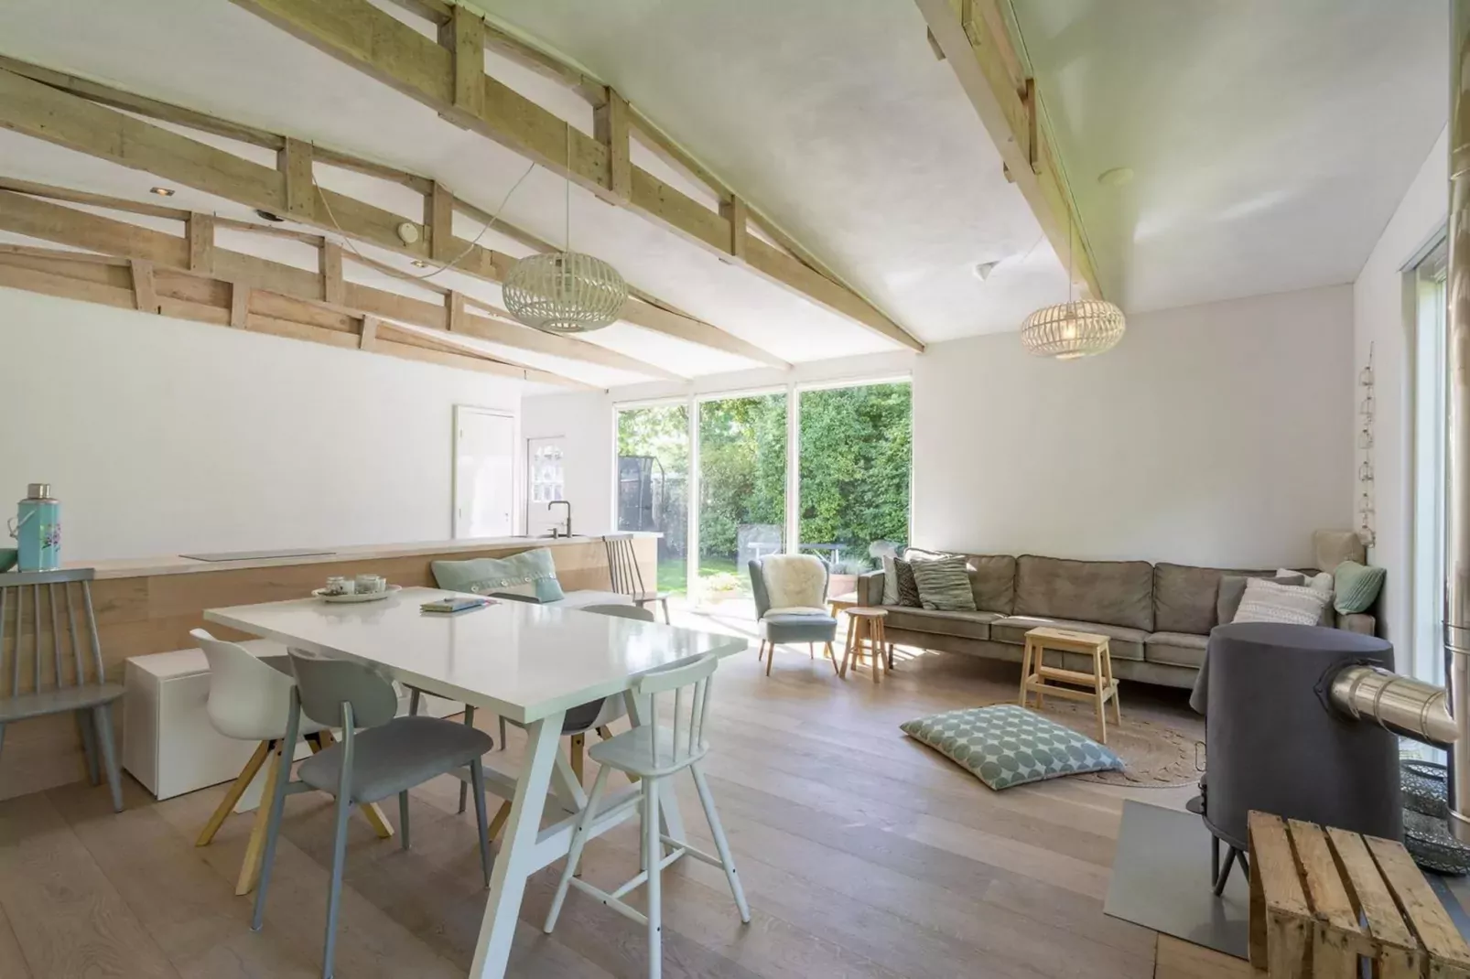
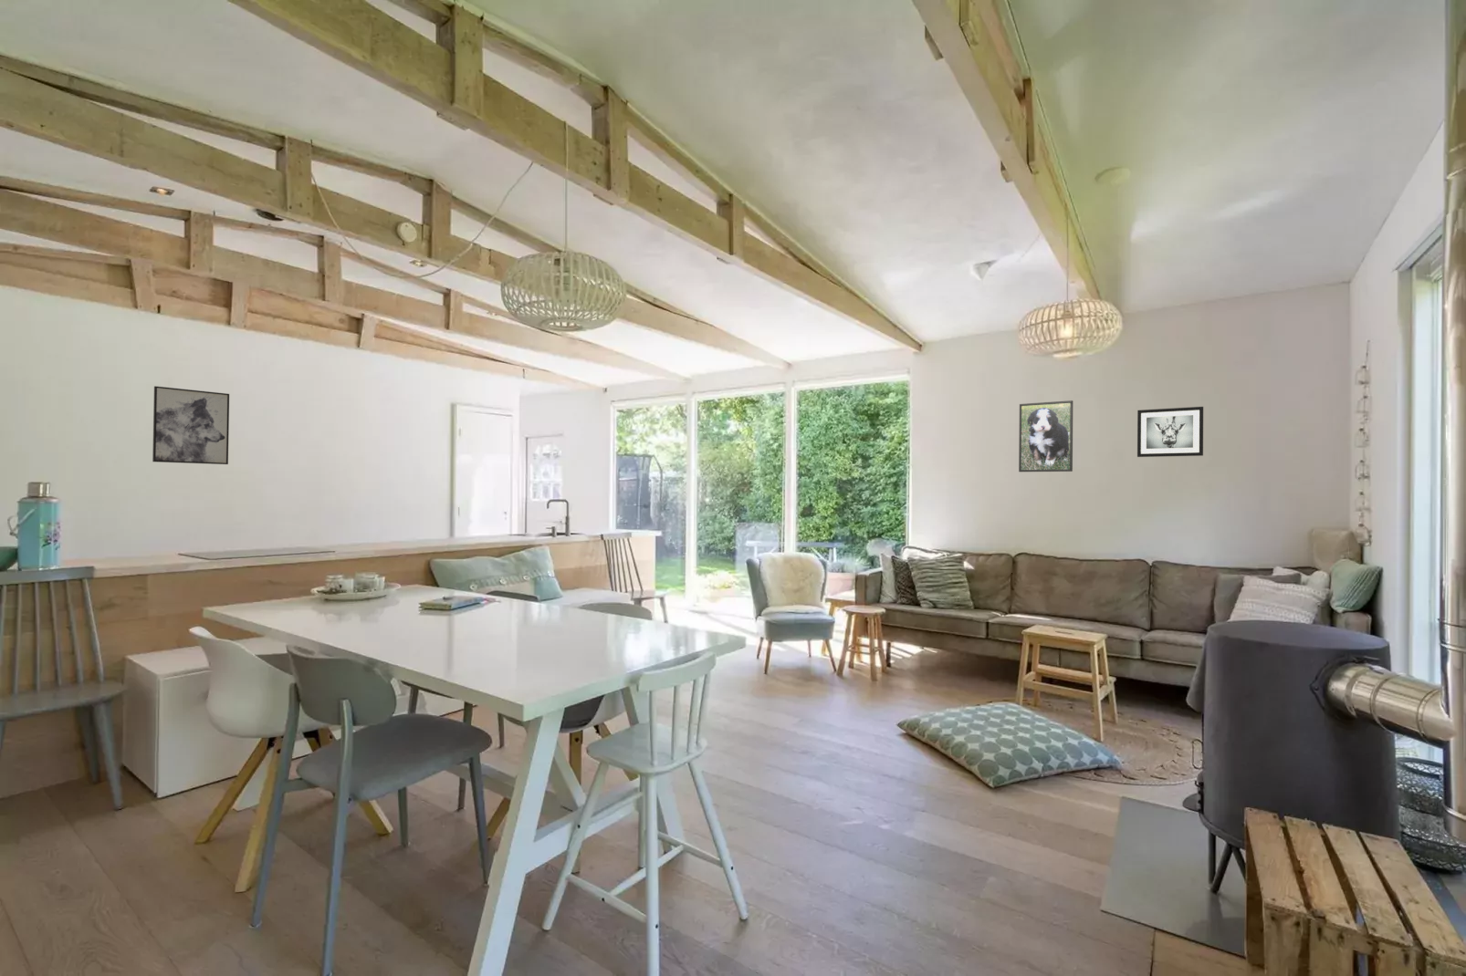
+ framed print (1045, 437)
+ wall art (192, 426)
+ wall art (1170, 432)
